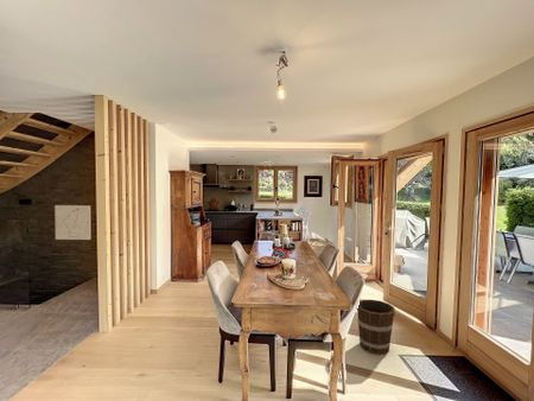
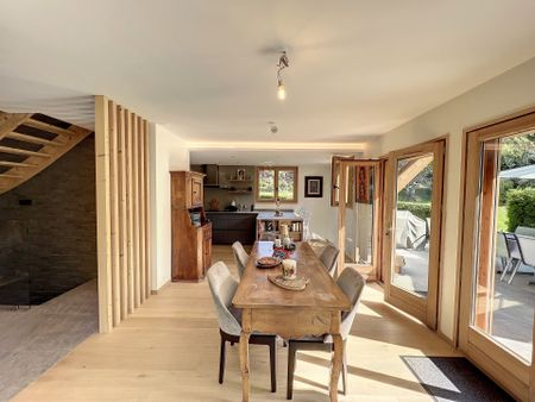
- bucket (374, 326)
- wall art (72, 222)
